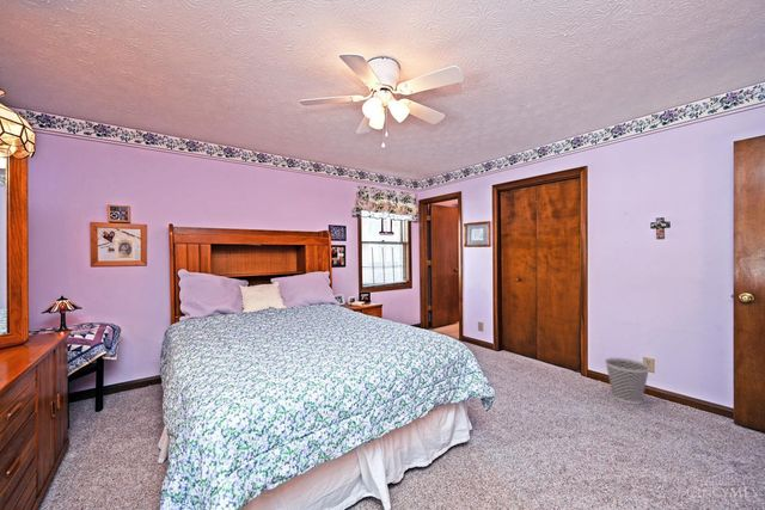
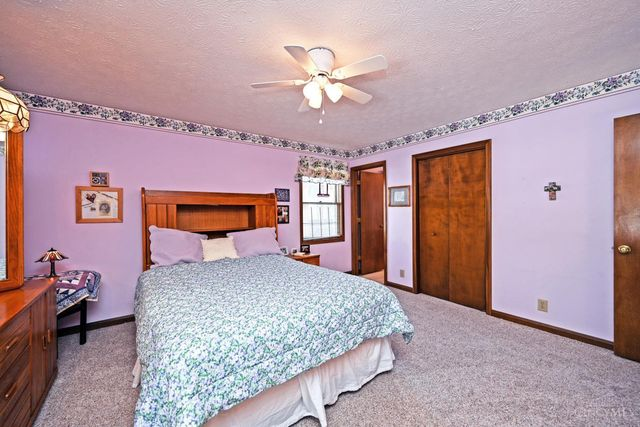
- wastebasket (626, 381)
